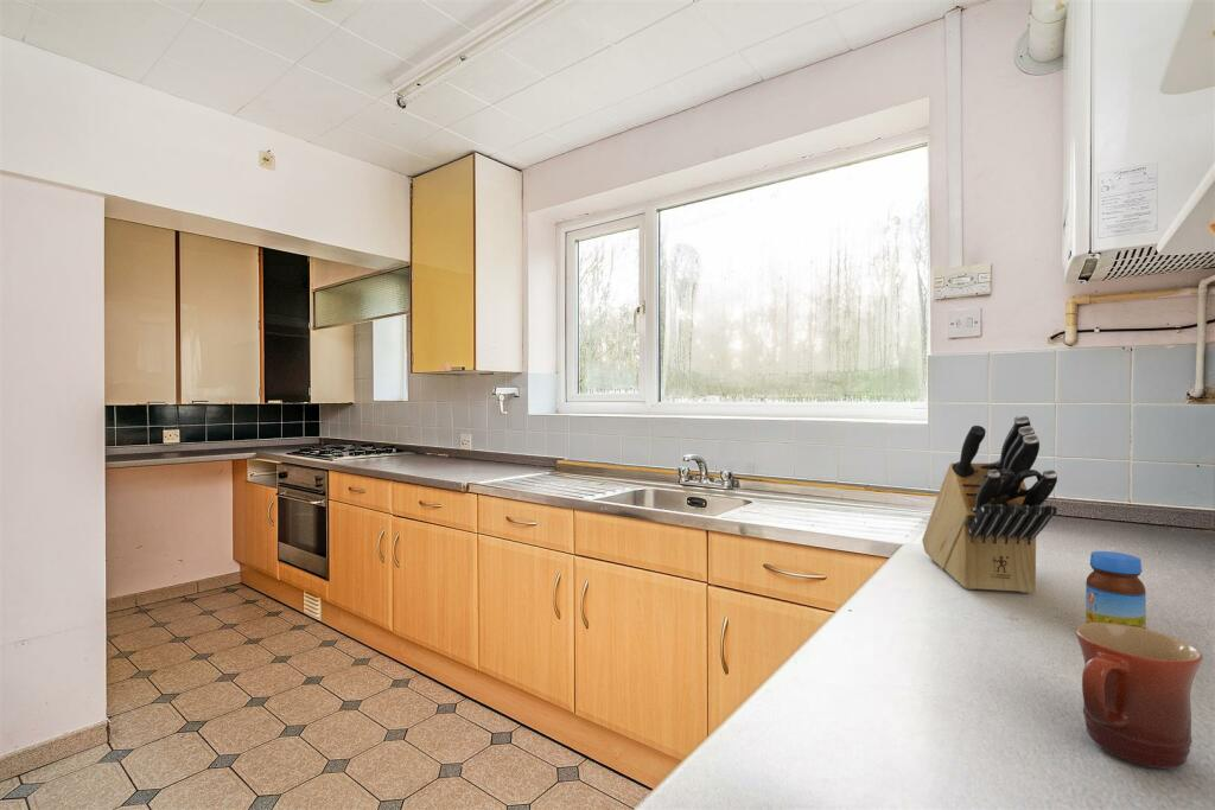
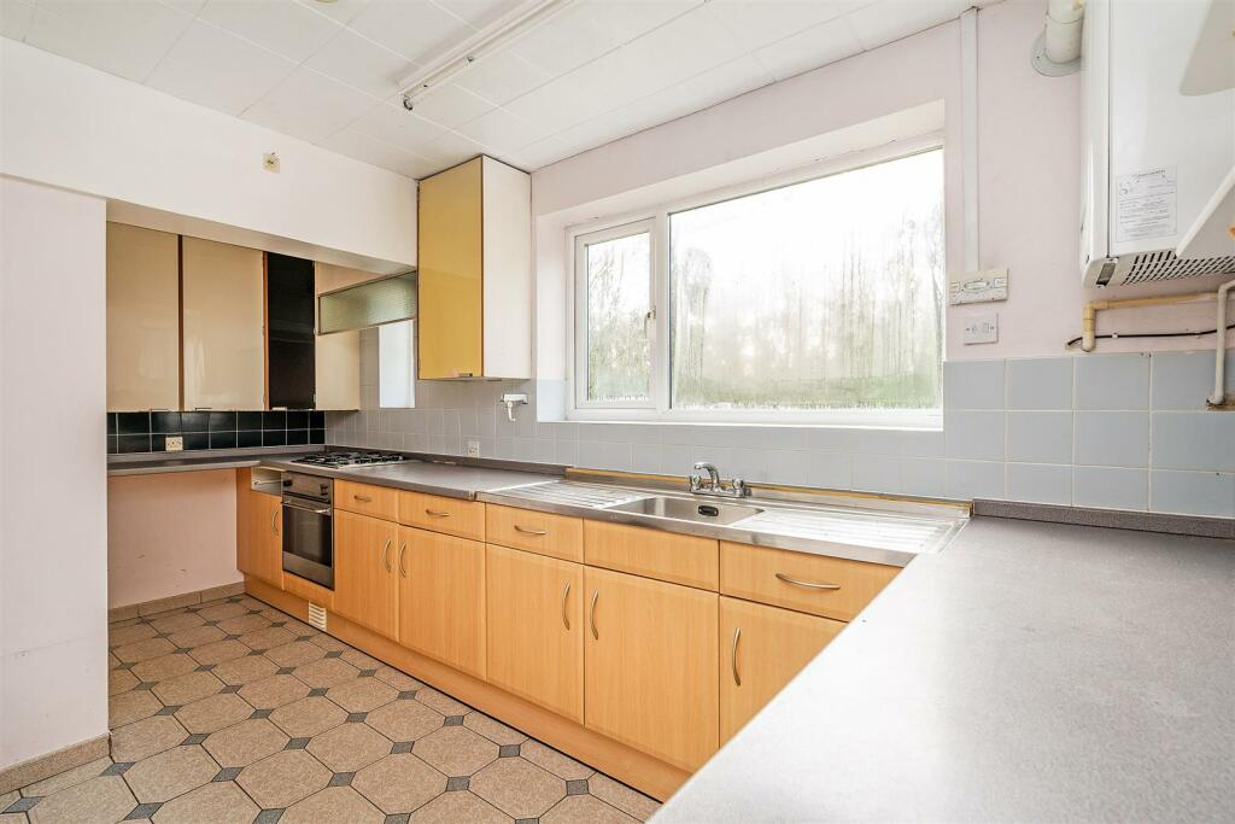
- mug (1125, 699)
- knife block (980, 496)
- jar (1114, 598)
